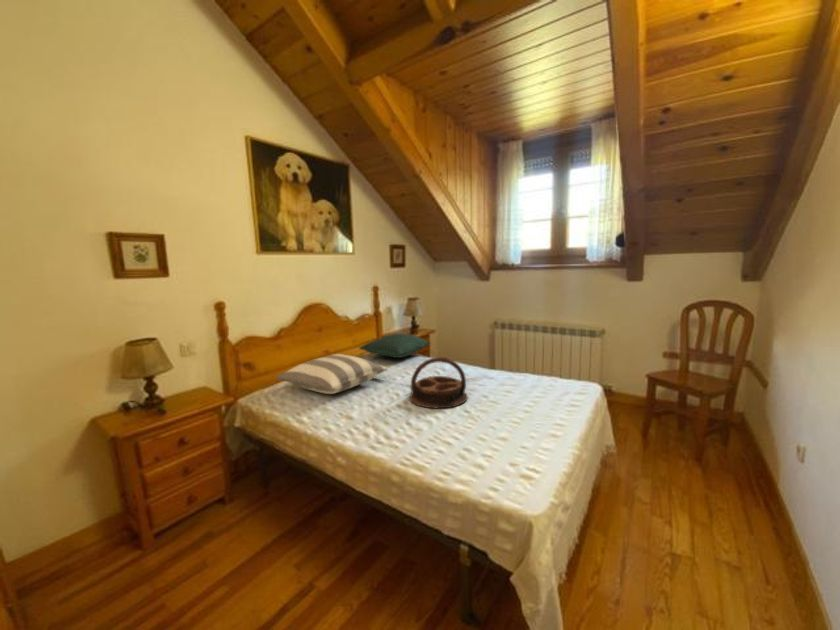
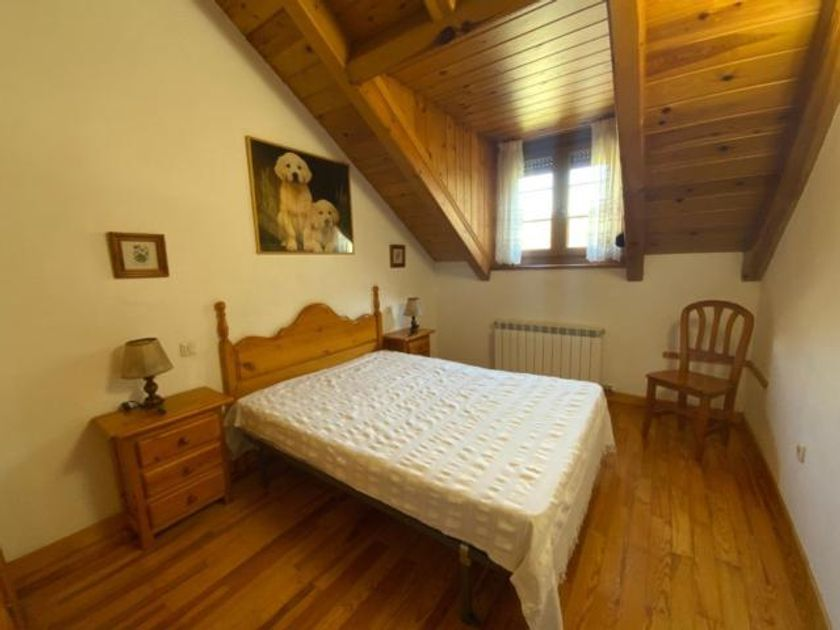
- serving tray (438, 377)
- pillow (333, 372)
- pillow (395, 346)
